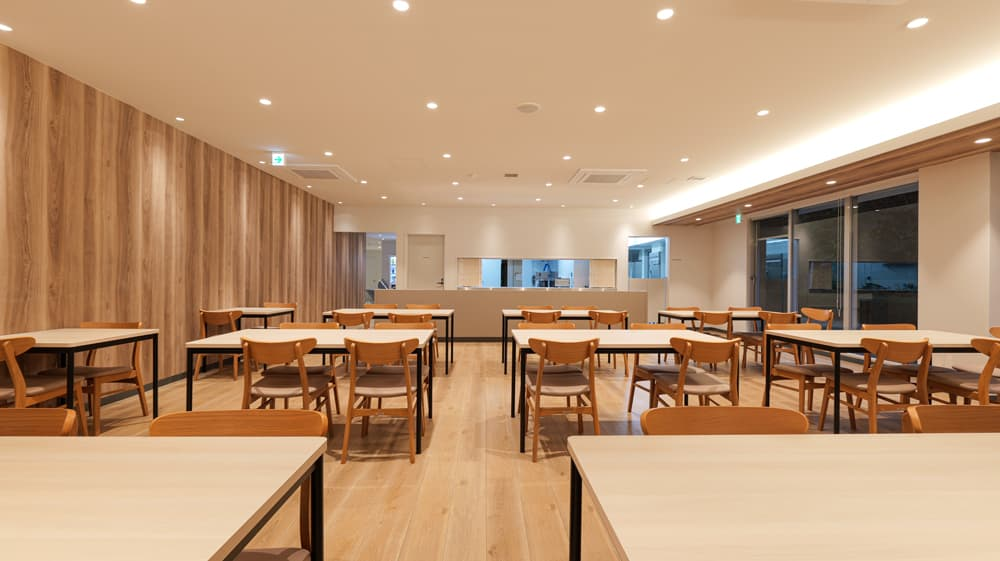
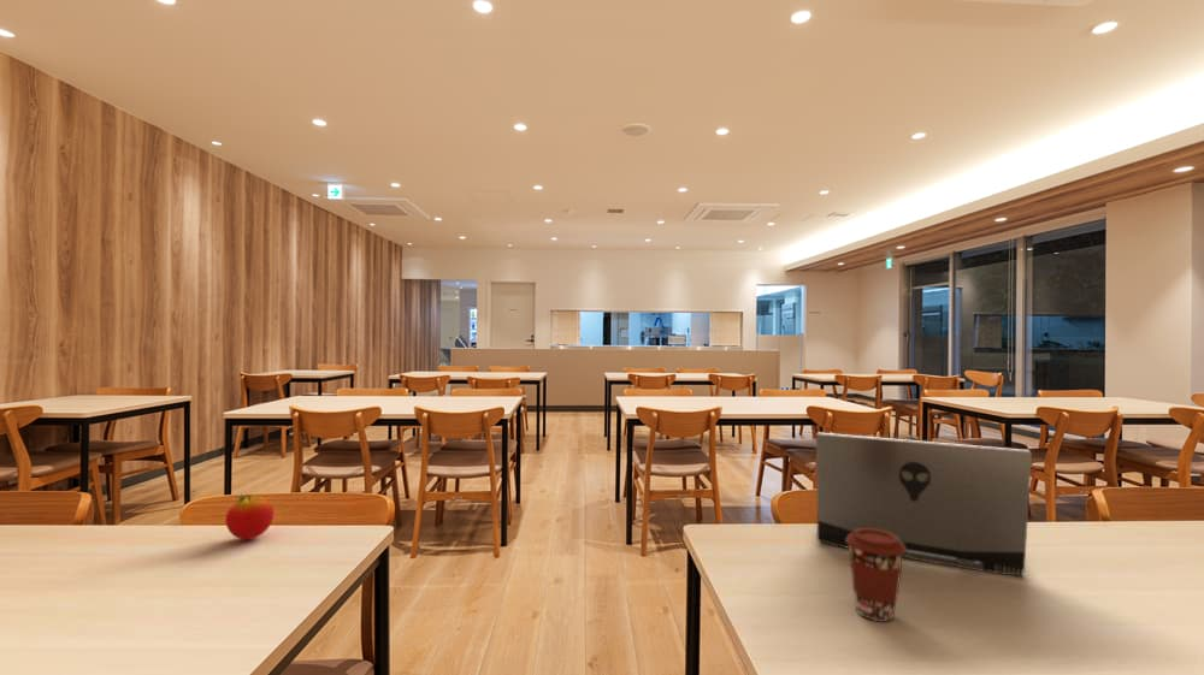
+ apple (249, 514)
+ coffee cup (874, 574)
+ laptop computer (910, 487)
